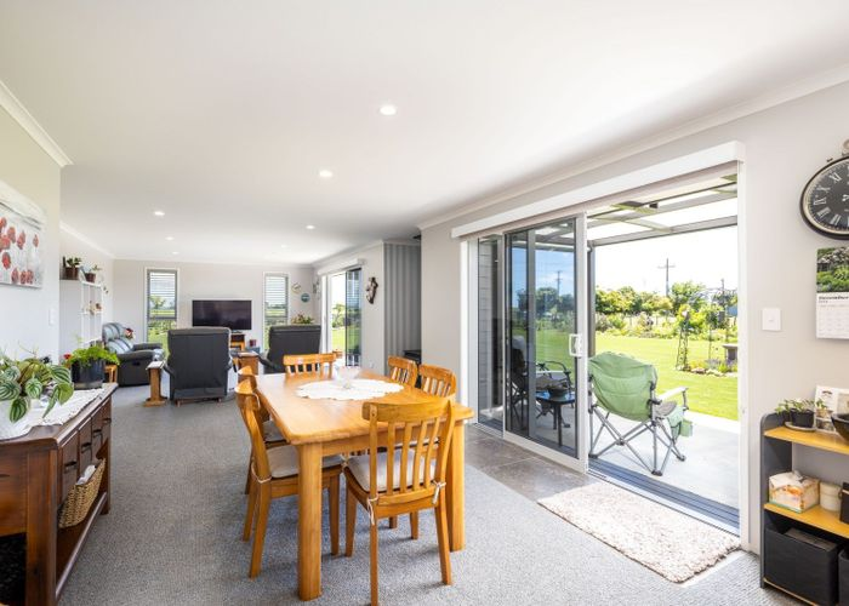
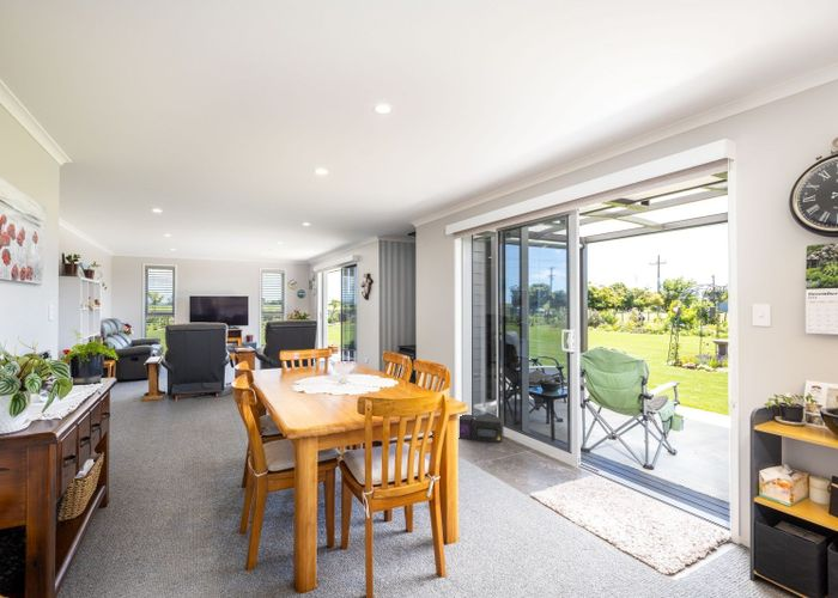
+ air purifier (479, 427)
